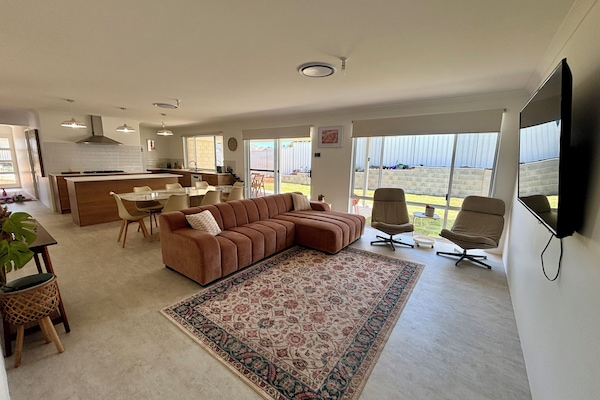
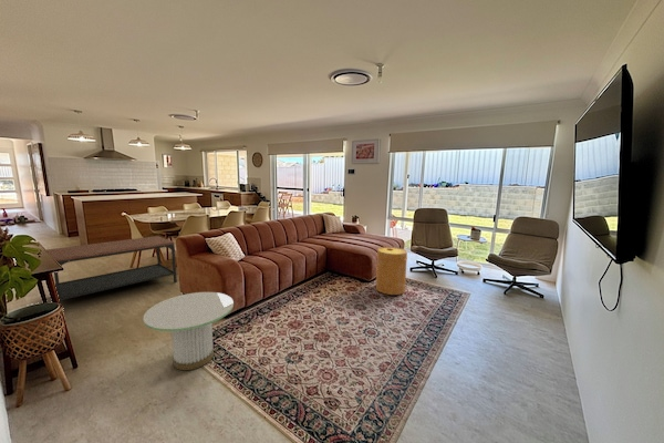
+ side table (193, 333)
+ basket (391, 269)
+ coffee table (116, 271)
